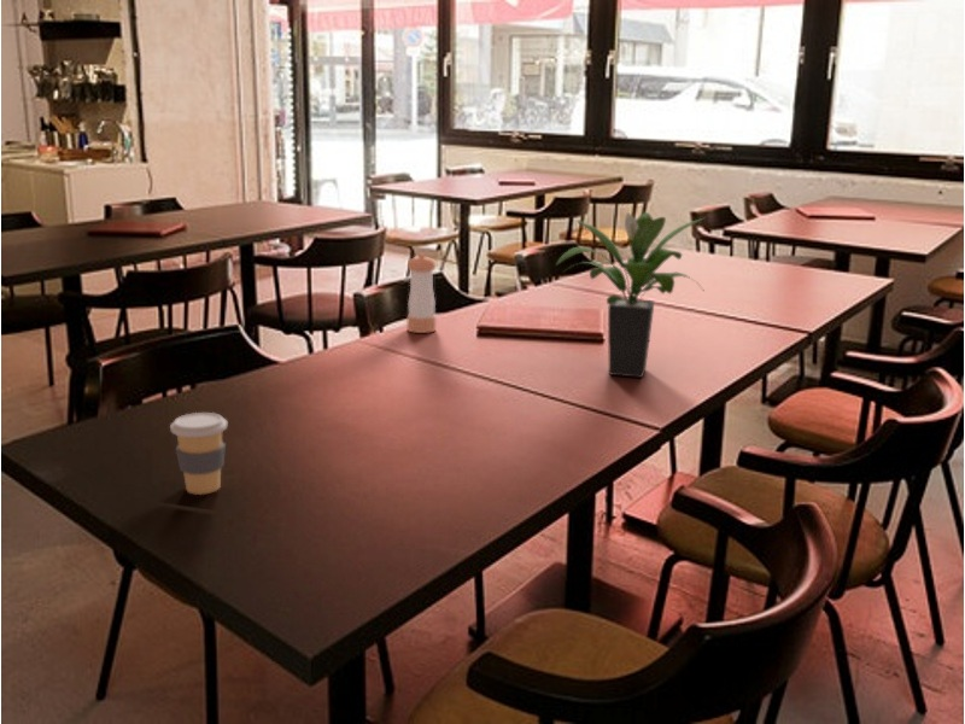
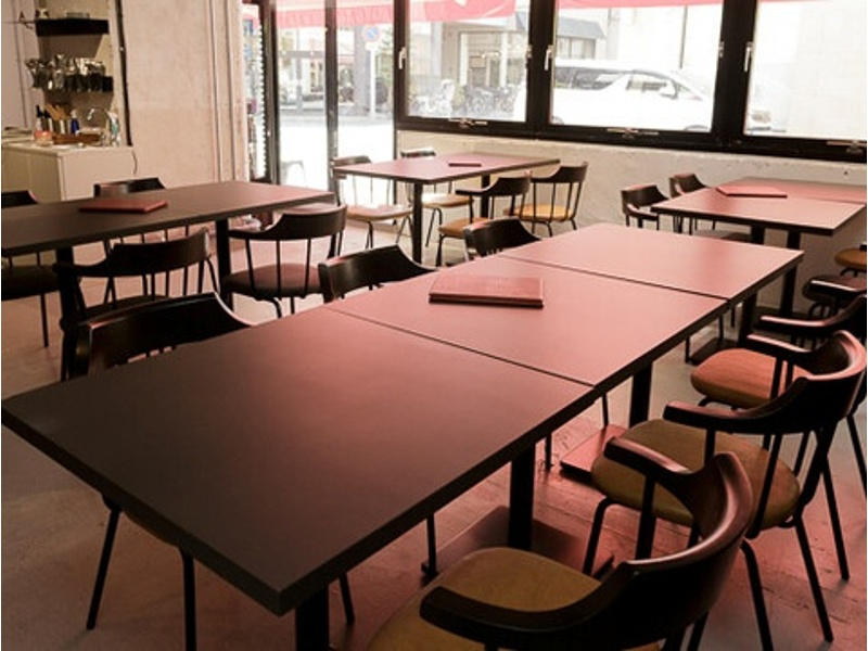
- pepper shaker (421, 292)
- coffee cup (200, 454)
- potted plant (630, 292)
